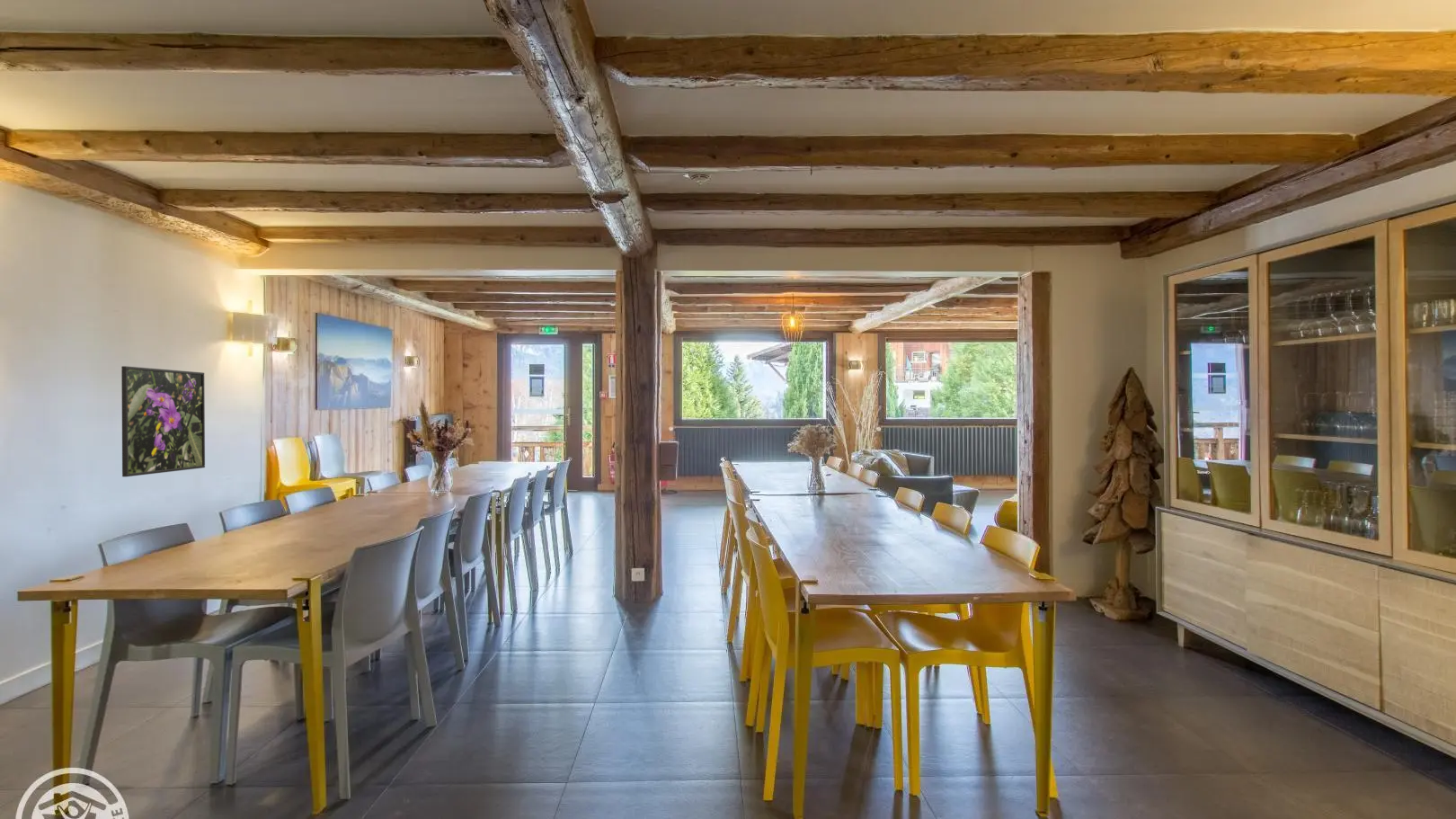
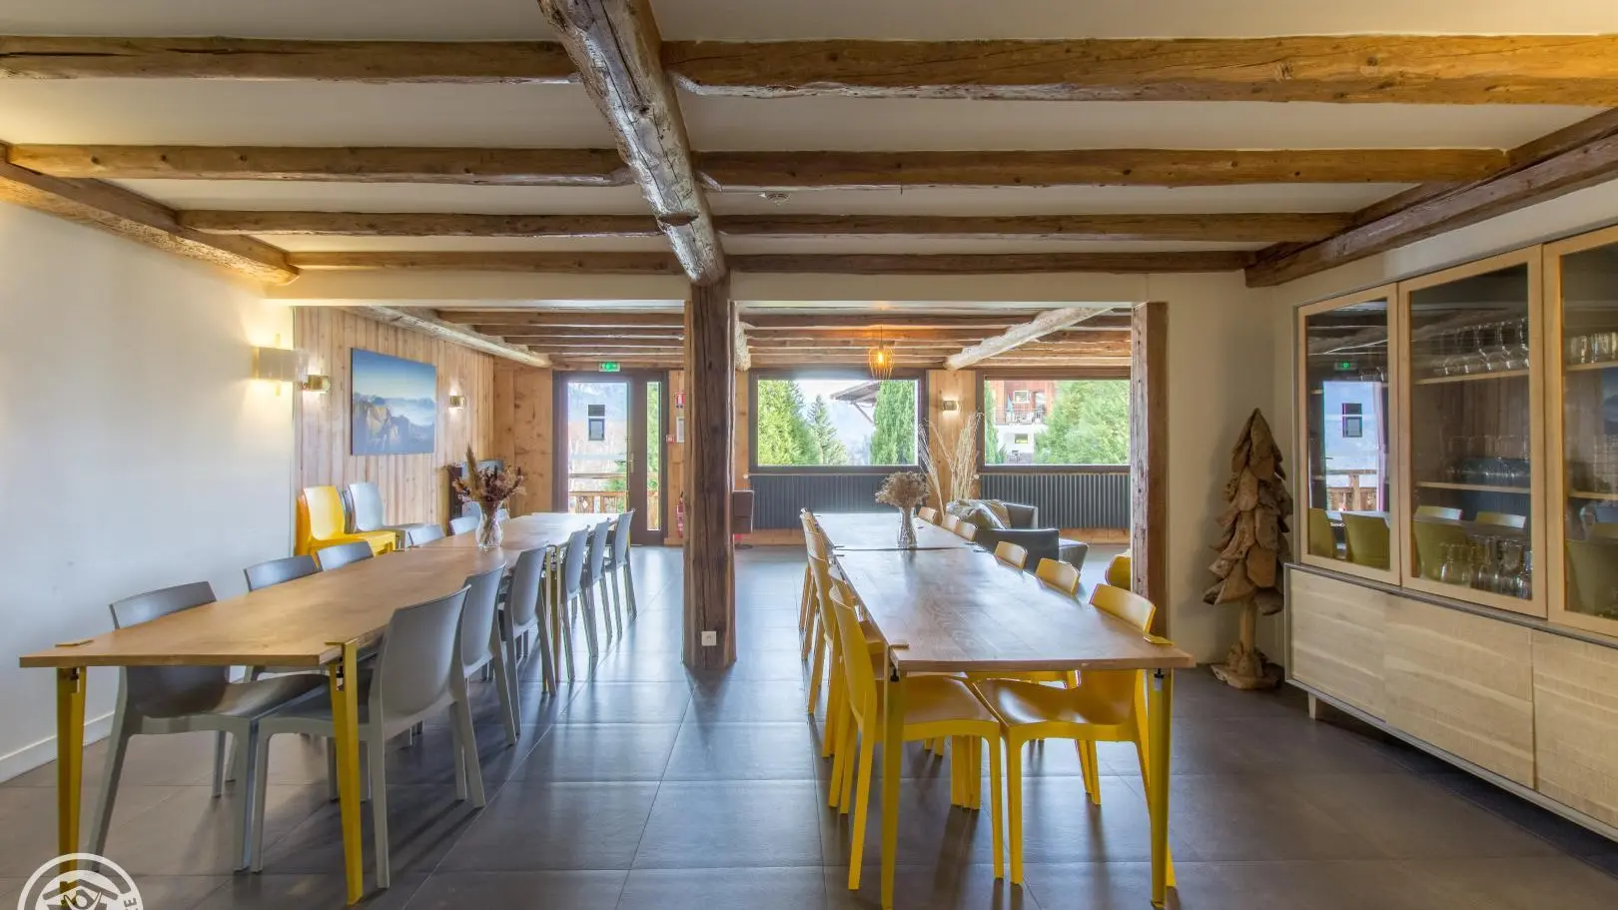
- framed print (166, 421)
